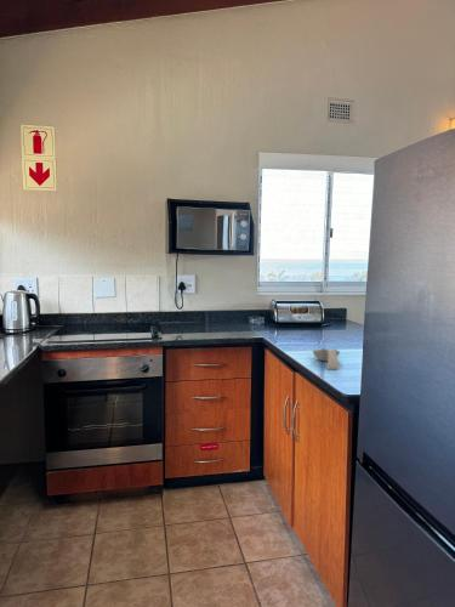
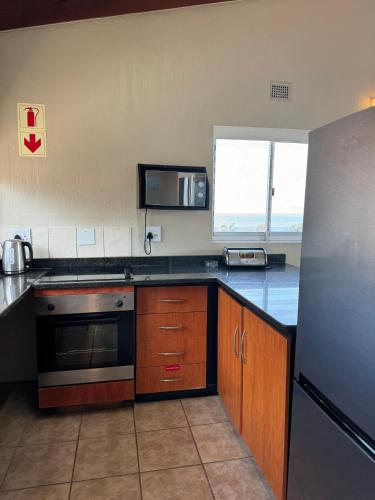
- spoon rest (328, 354)
